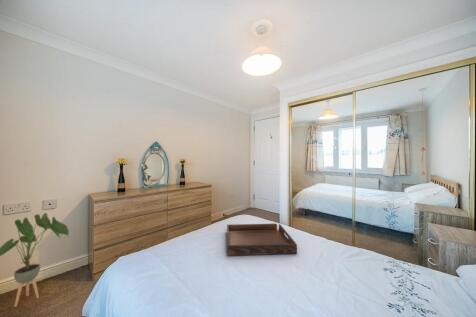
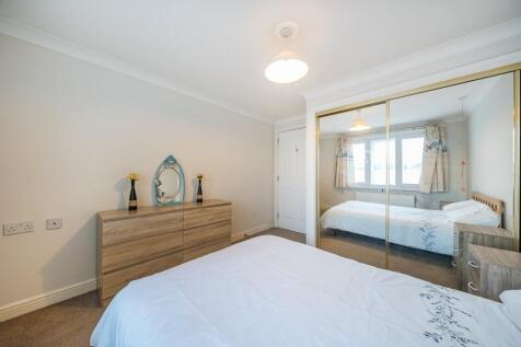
- serving tray (257, 237)
- house plant (31, 255)
